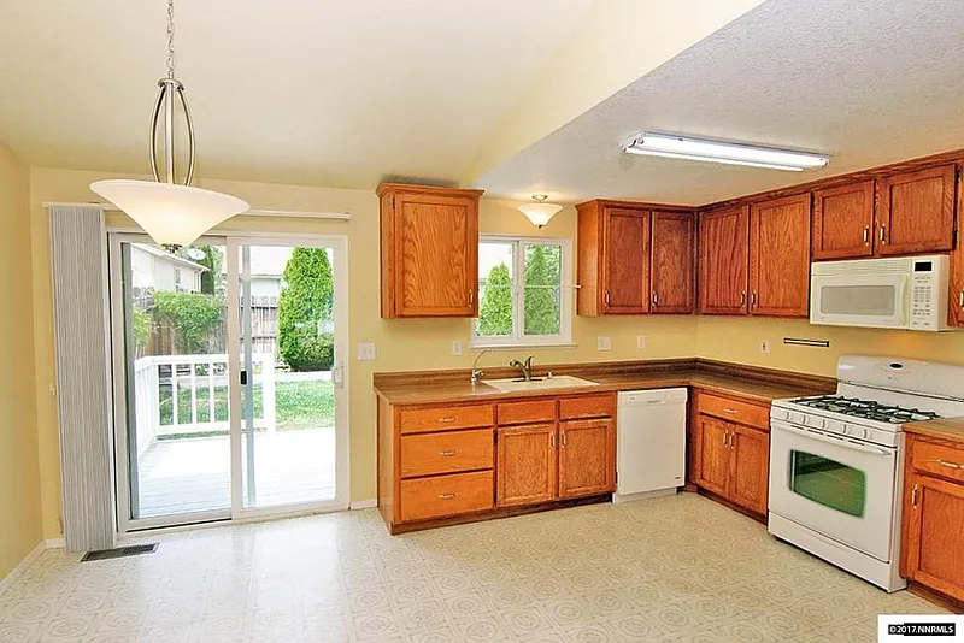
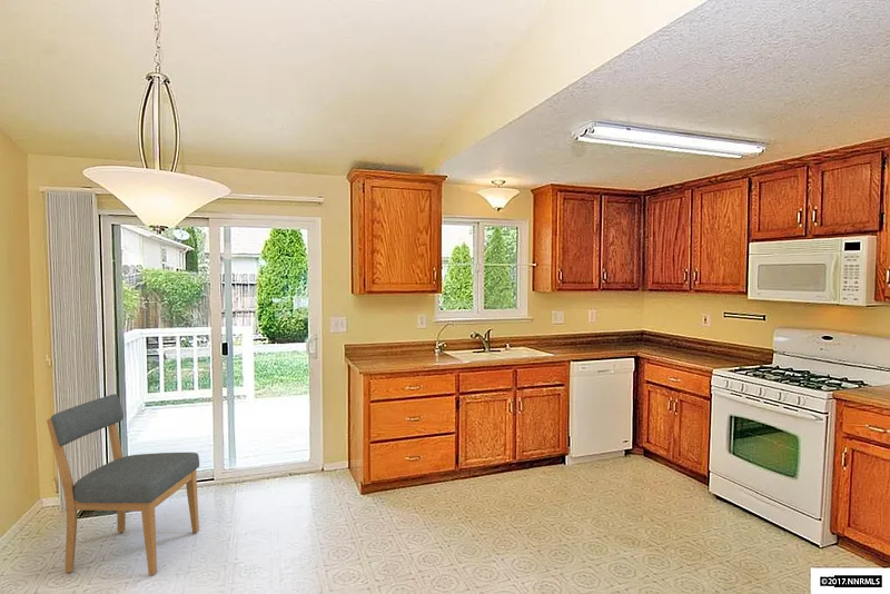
+ chair (127, 477)
